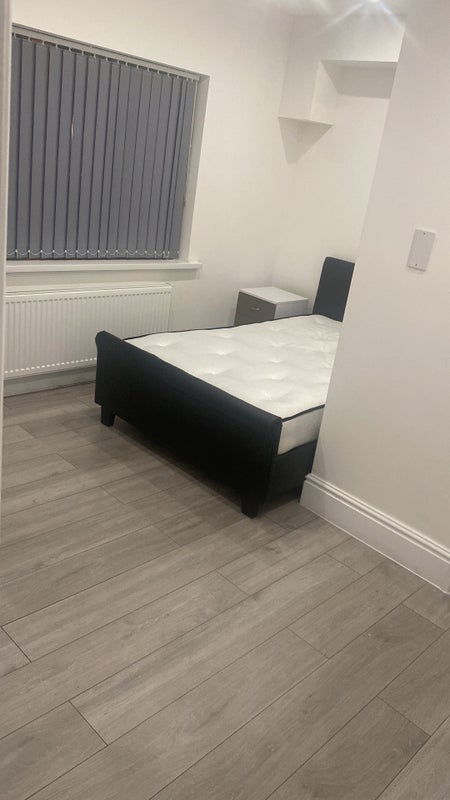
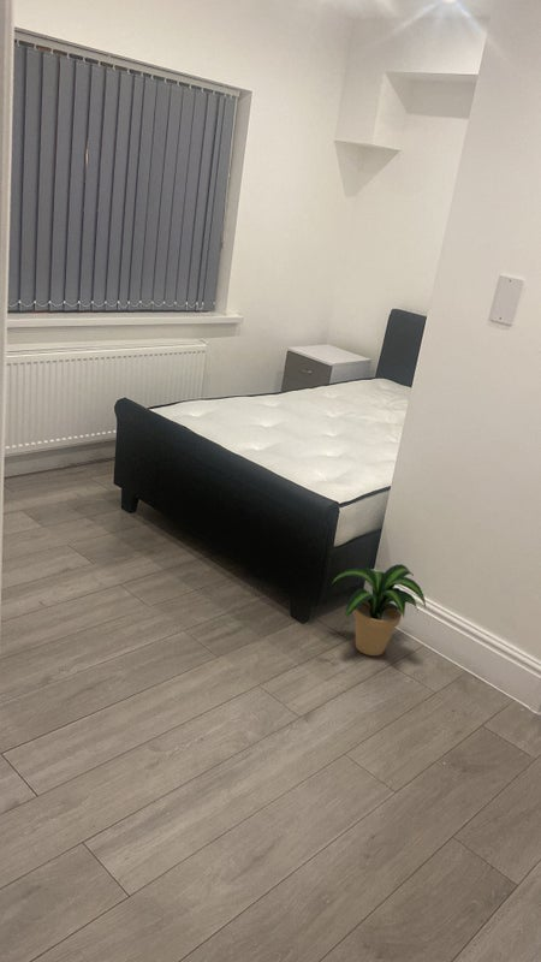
+ potted plant (377, 611)
